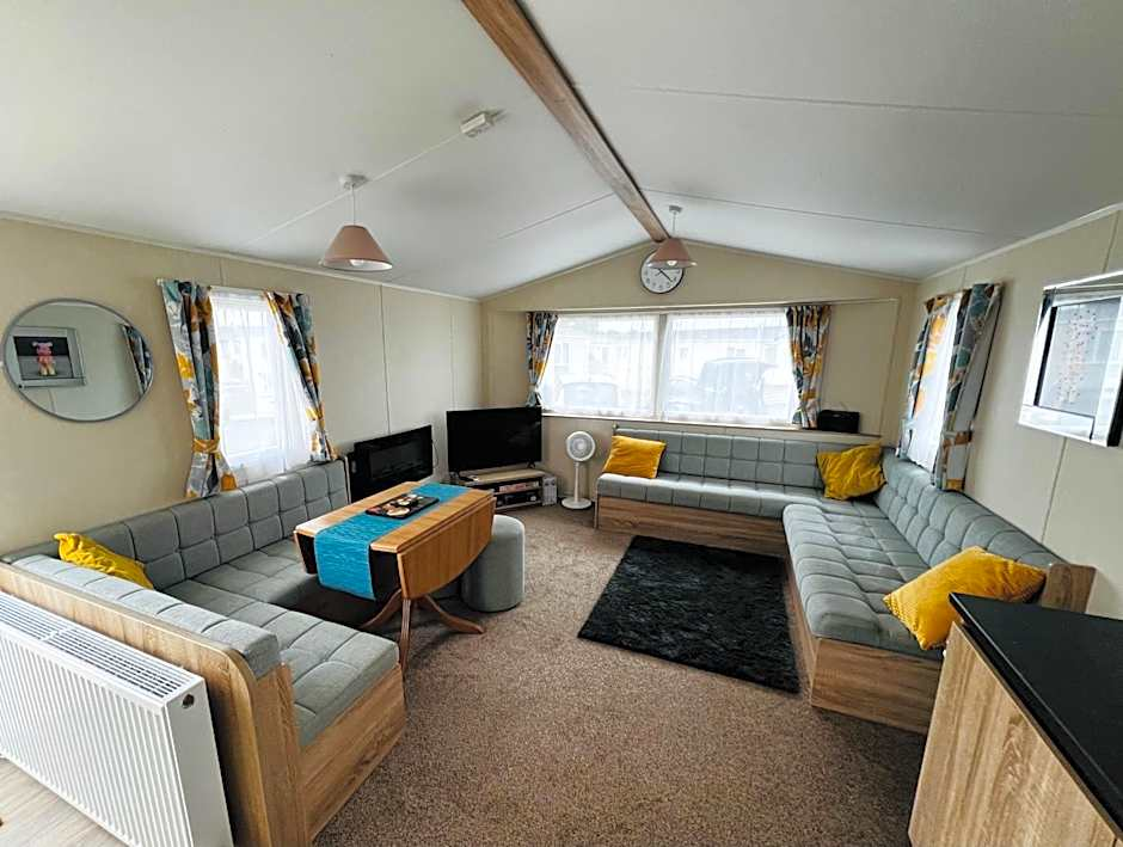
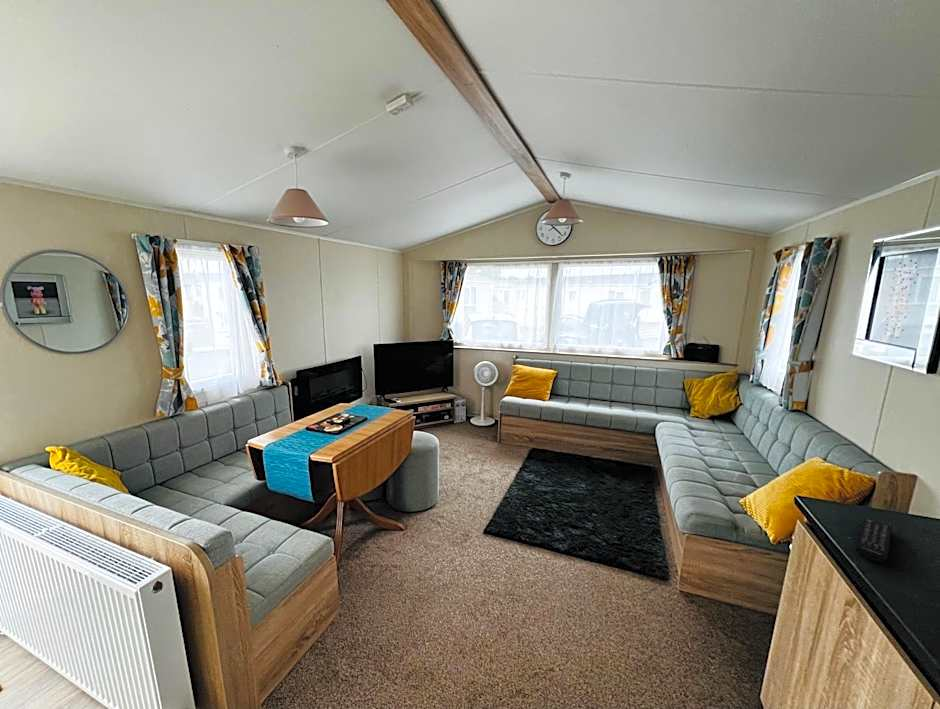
+ remote control (874, 539)
